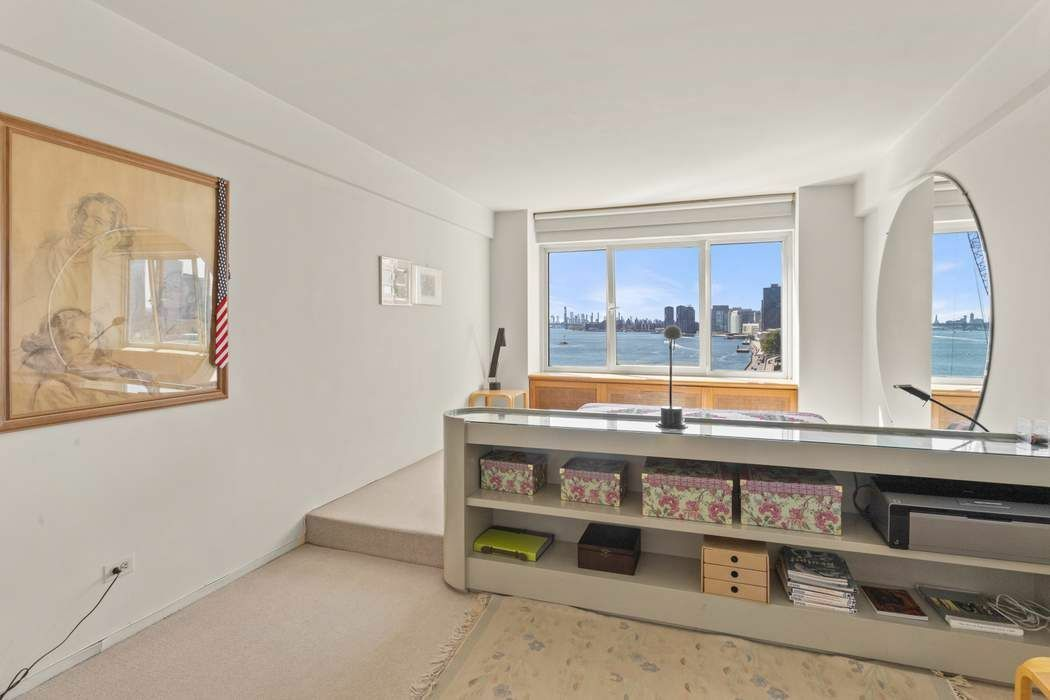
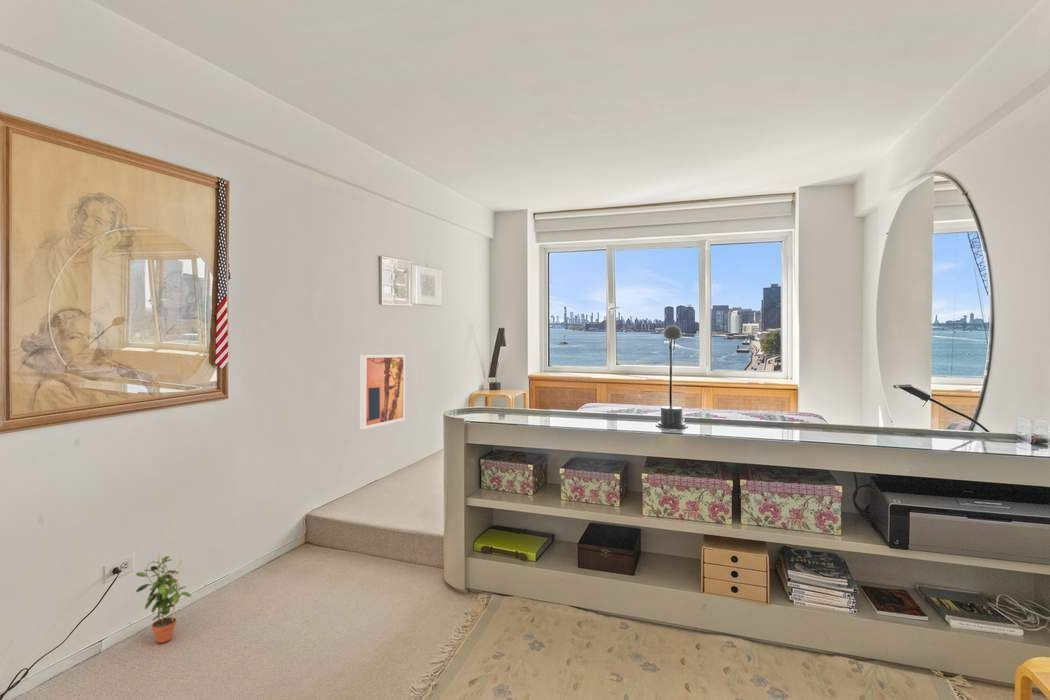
+ potted plant (163, 595)
+ wall art (383, 389)
